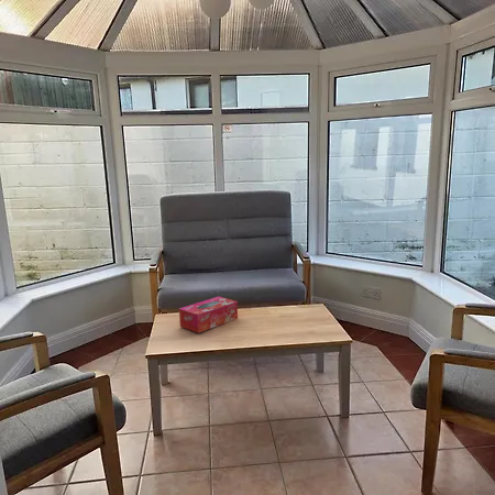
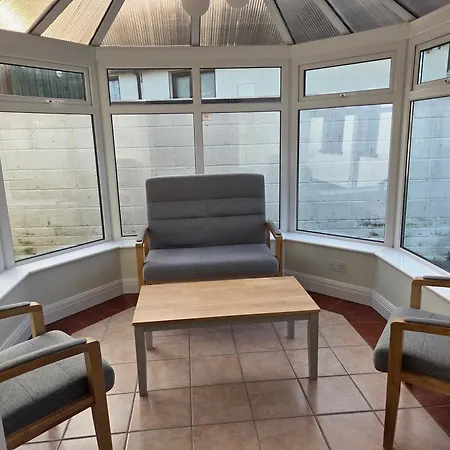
- tissue box (209, 314)
